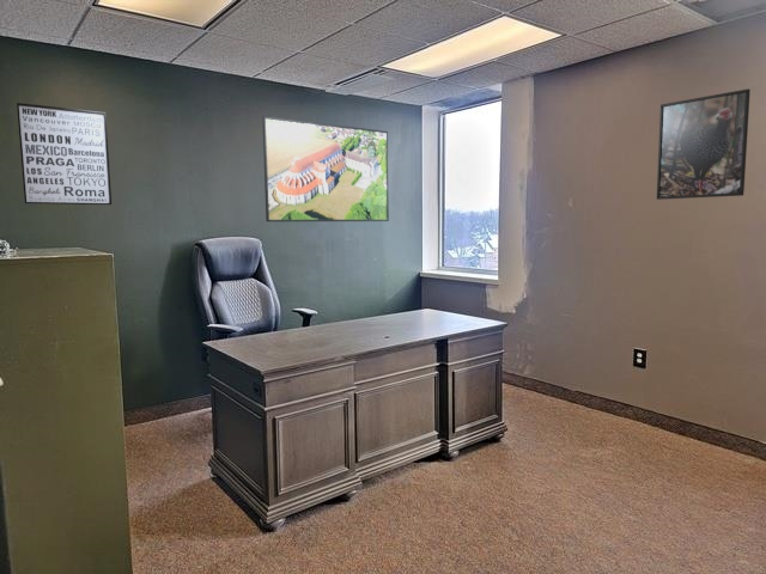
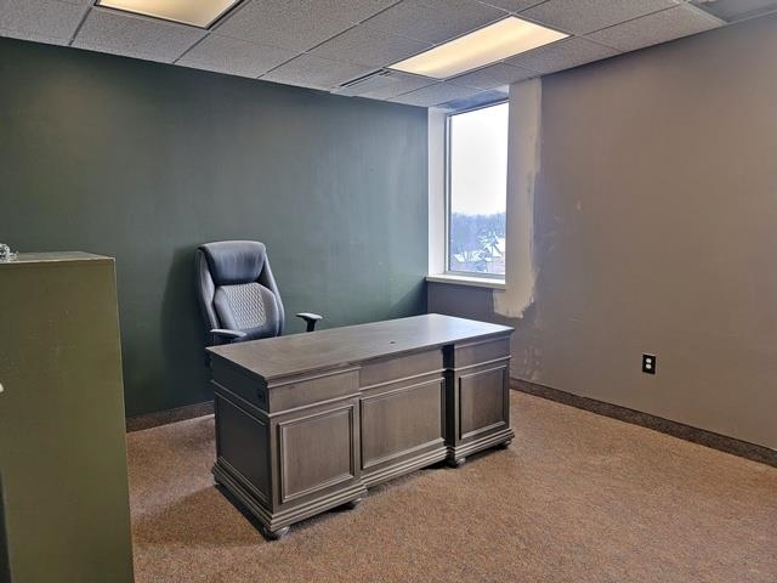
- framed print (700, 147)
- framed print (330, 173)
- wall art (66, 157)
